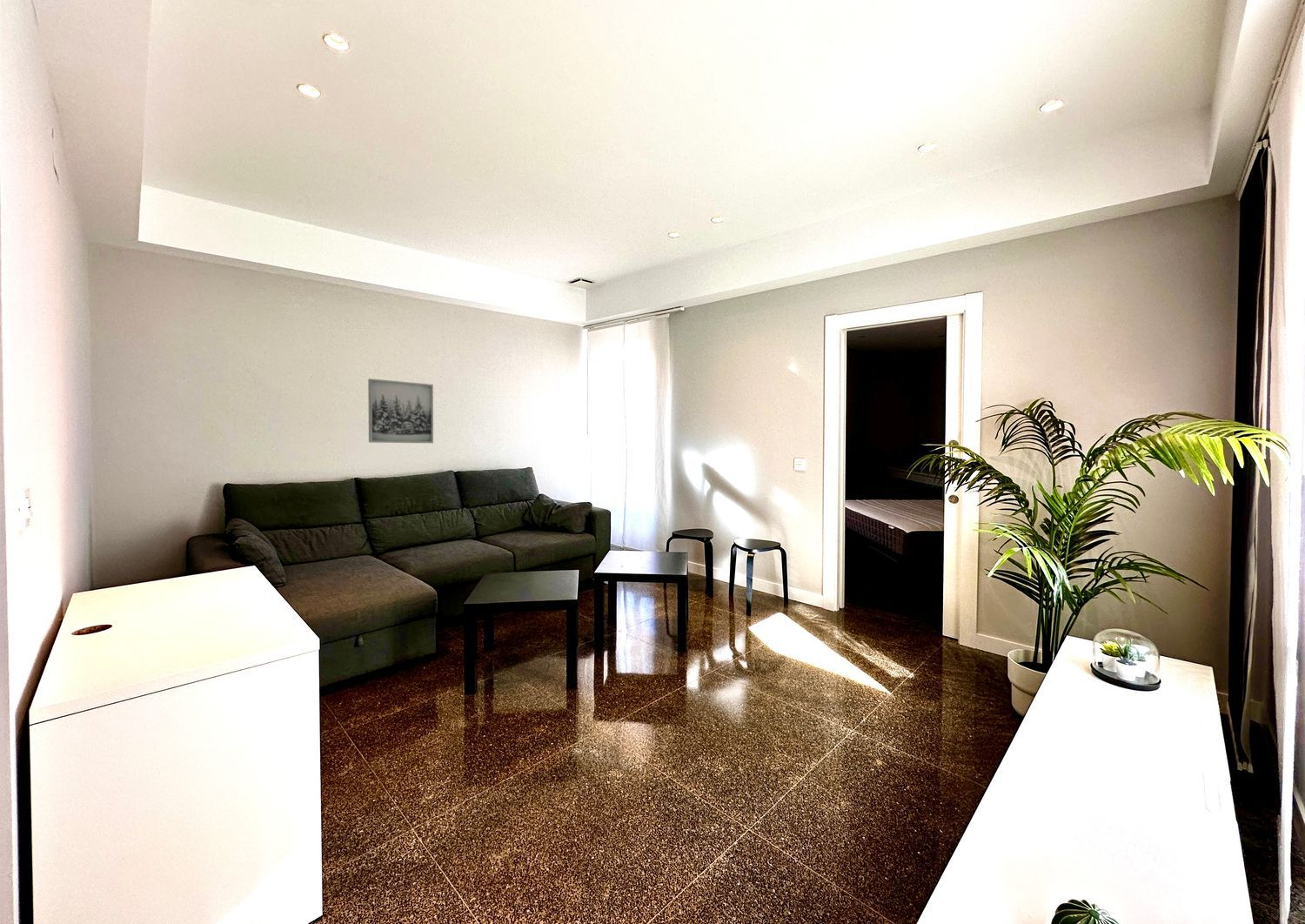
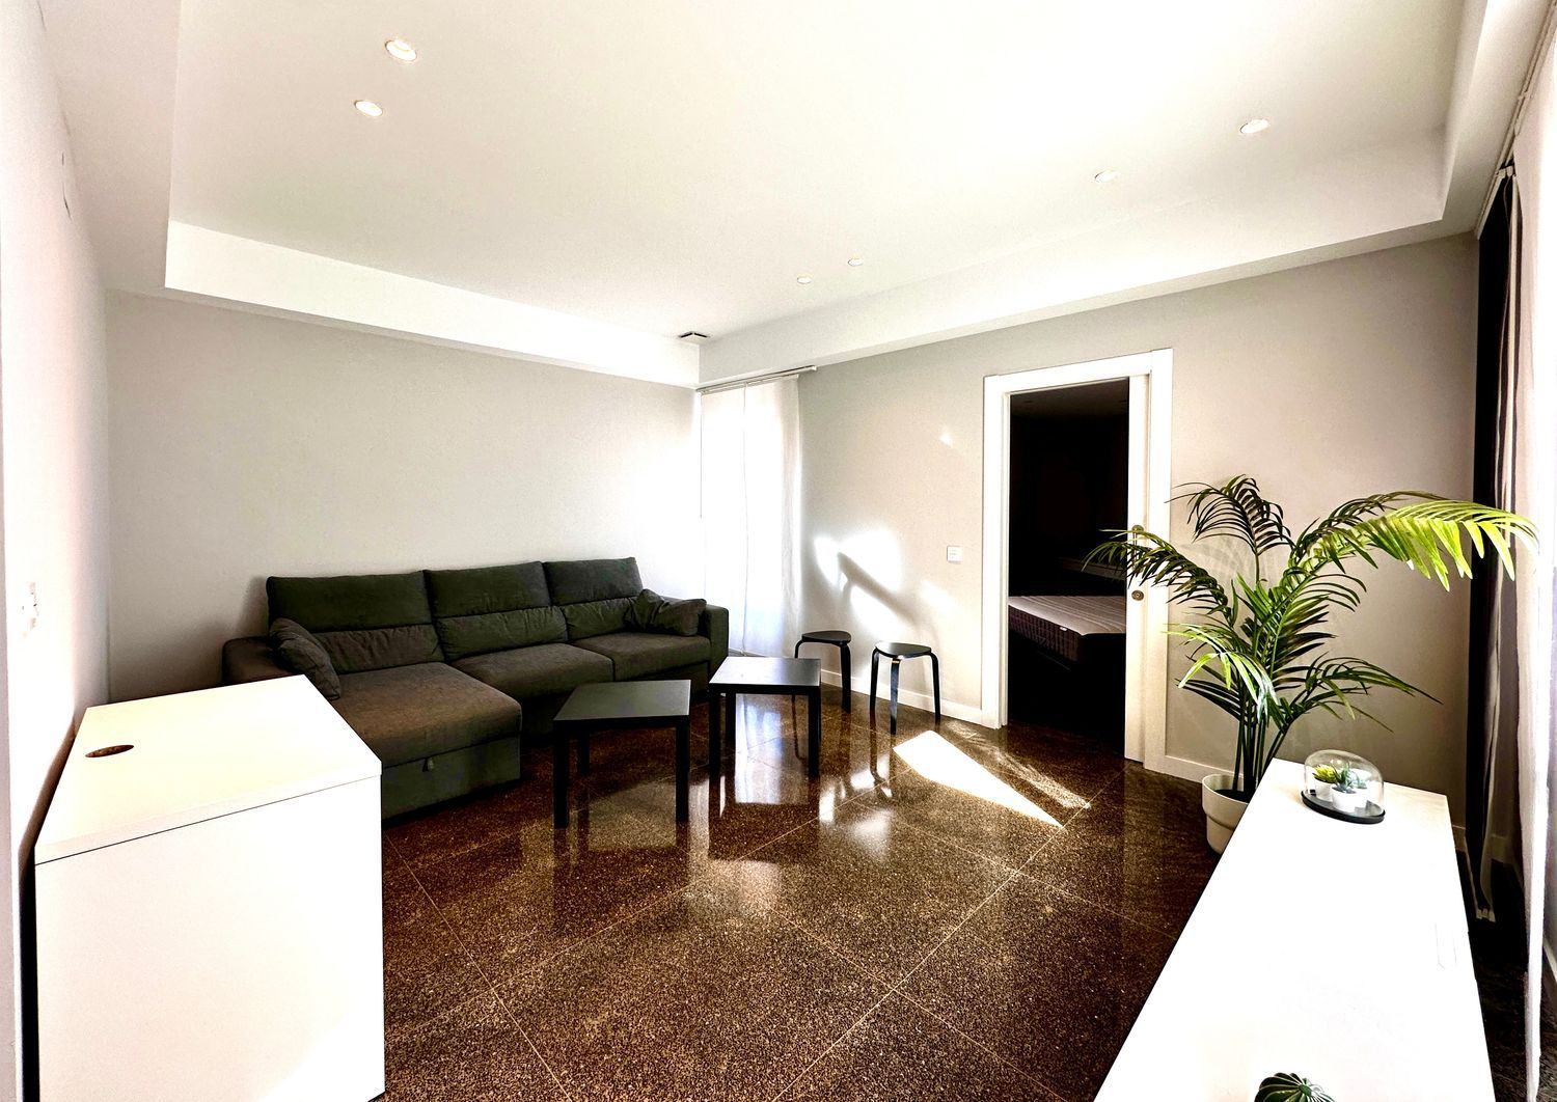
- wall art (402, 412)
